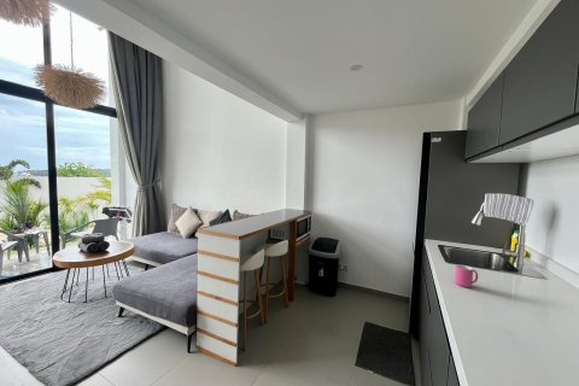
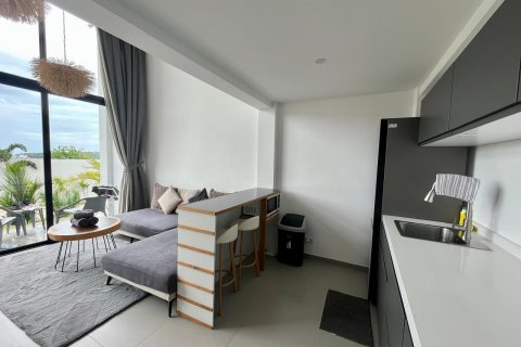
- mug (467, 276)
